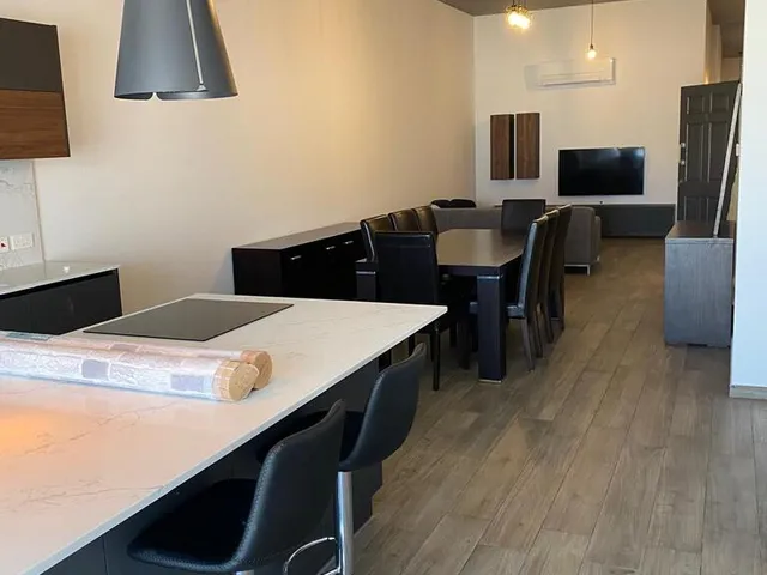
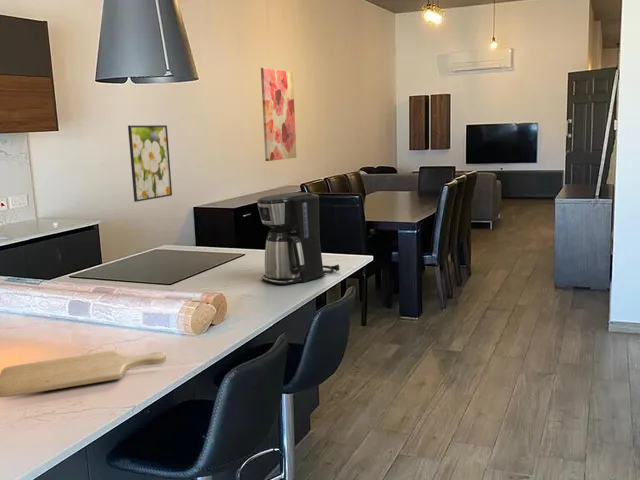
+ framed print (151, 162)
+ chopping board (86, 368)
+ coffee maker (301, 236)
+ wall art (279, 115)
